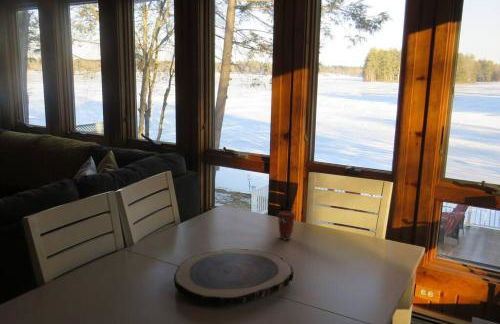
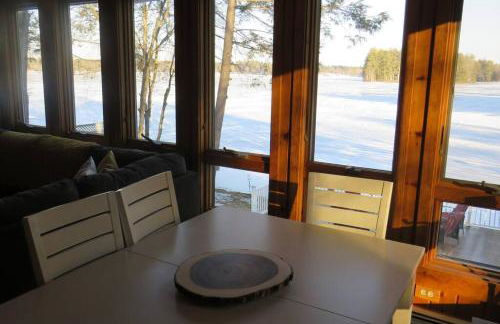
- coffee cup (285, 225)
